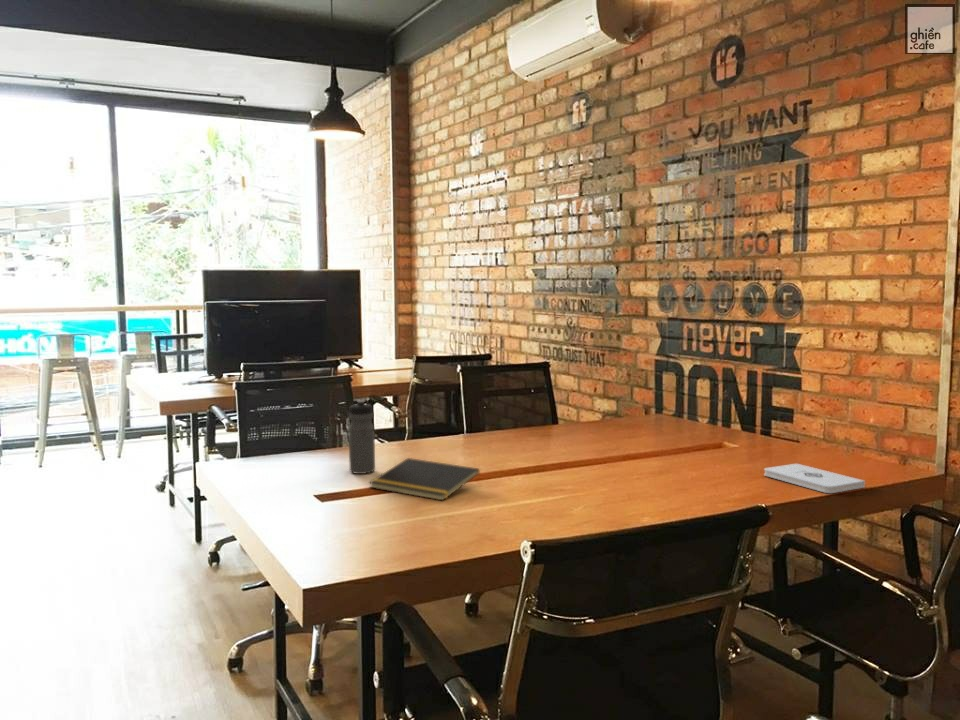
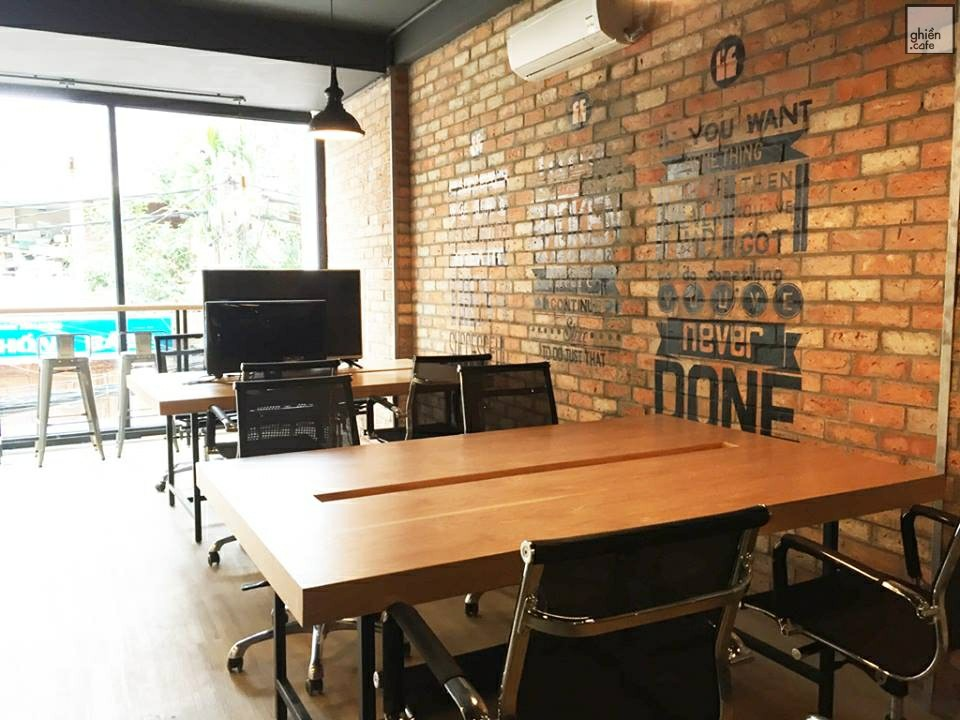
- notepad (424, 477)
- water bottle (361, 435)
- notepad (811, 477)
